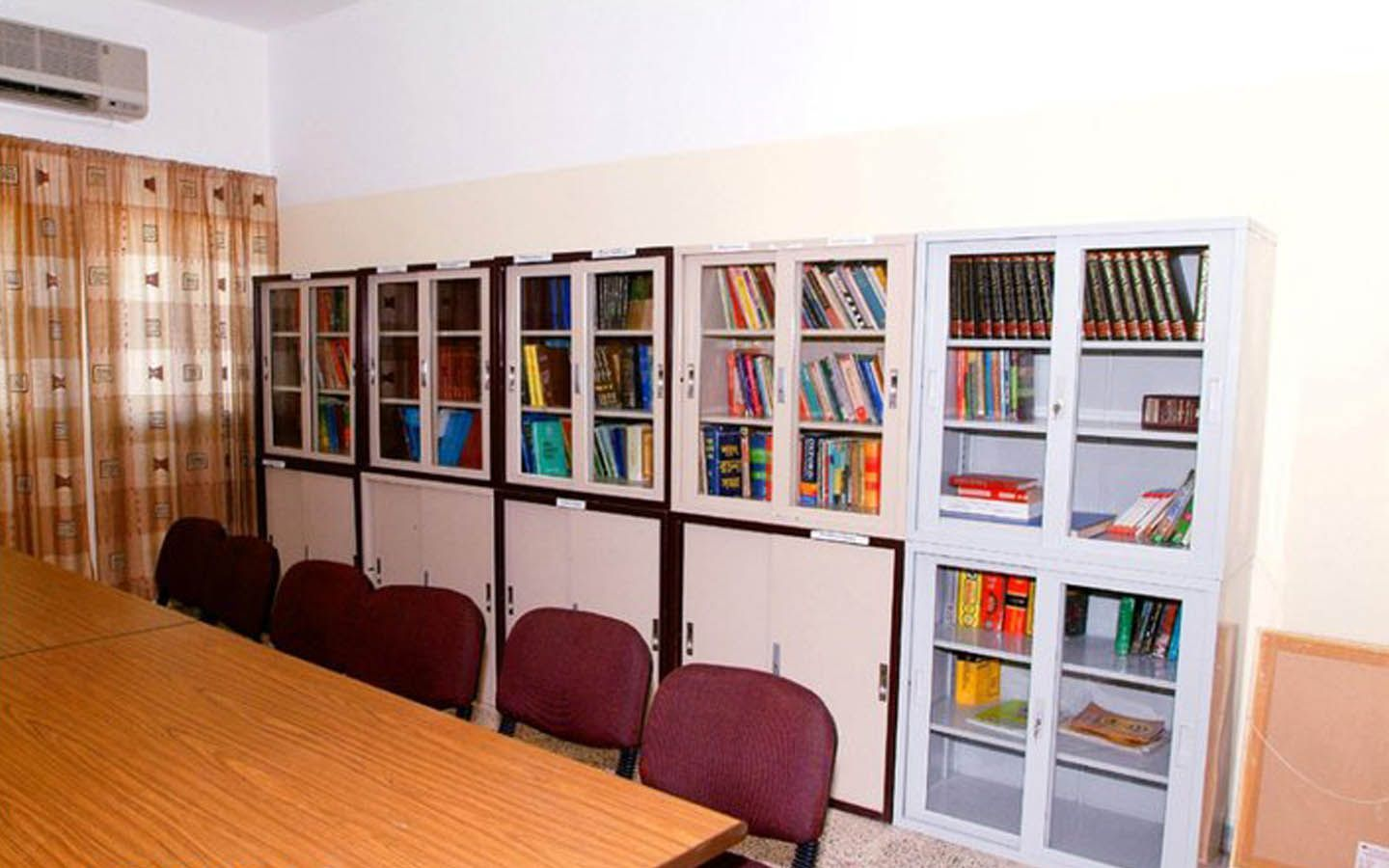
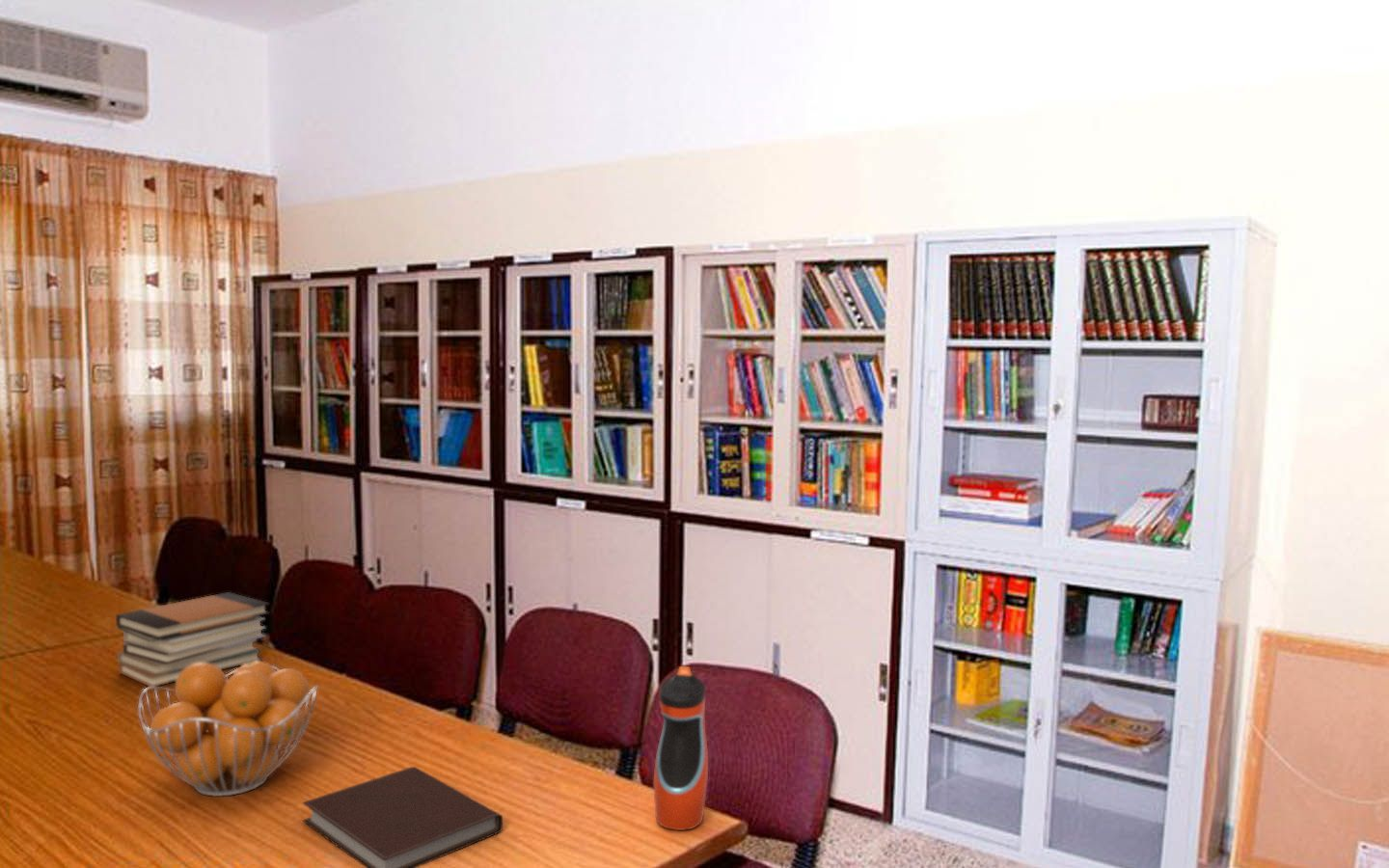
+ water bottle (681, 745)
+ book stack (195, 637)
+ notebook (401, 817)
+ fruit basket (231, 723)
